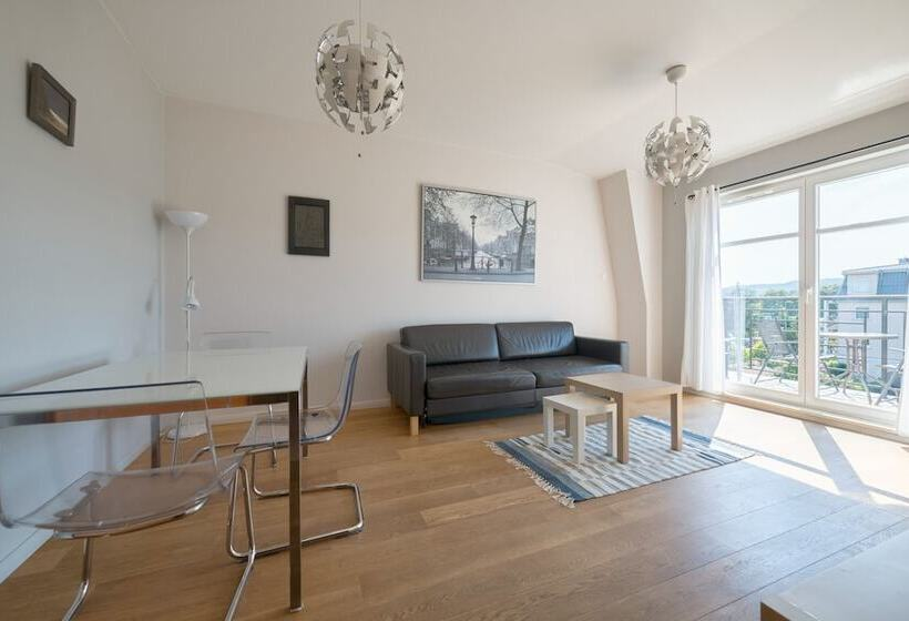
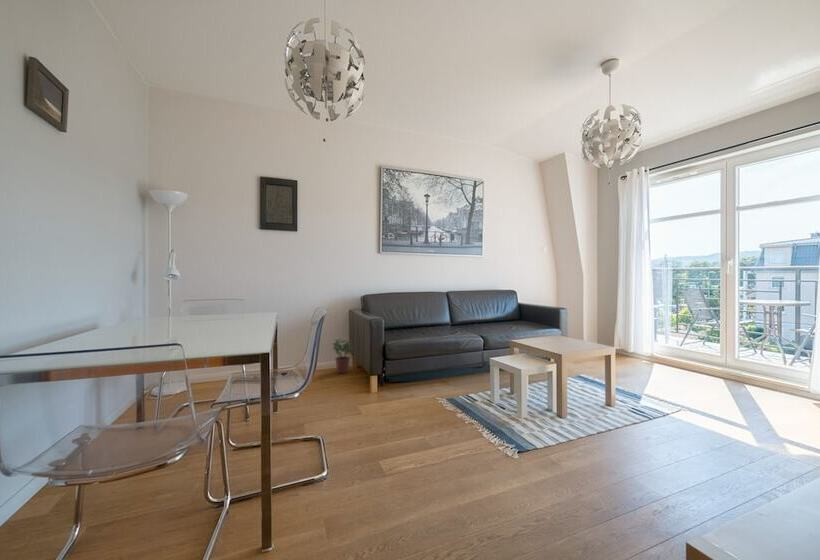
+ potted plant (341, 355)
